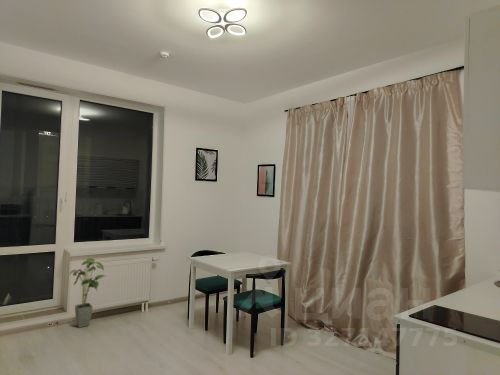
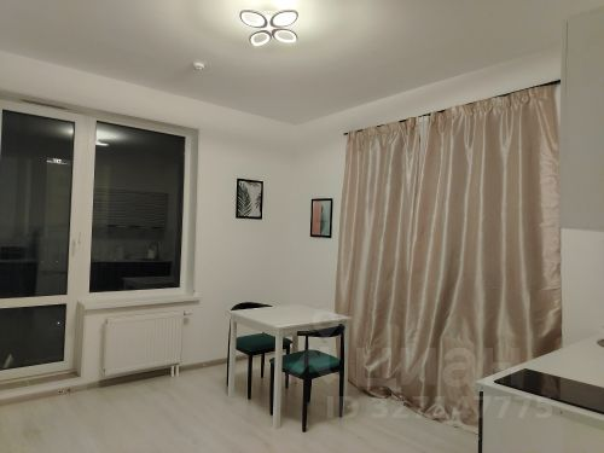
- house plant (88, 291)
